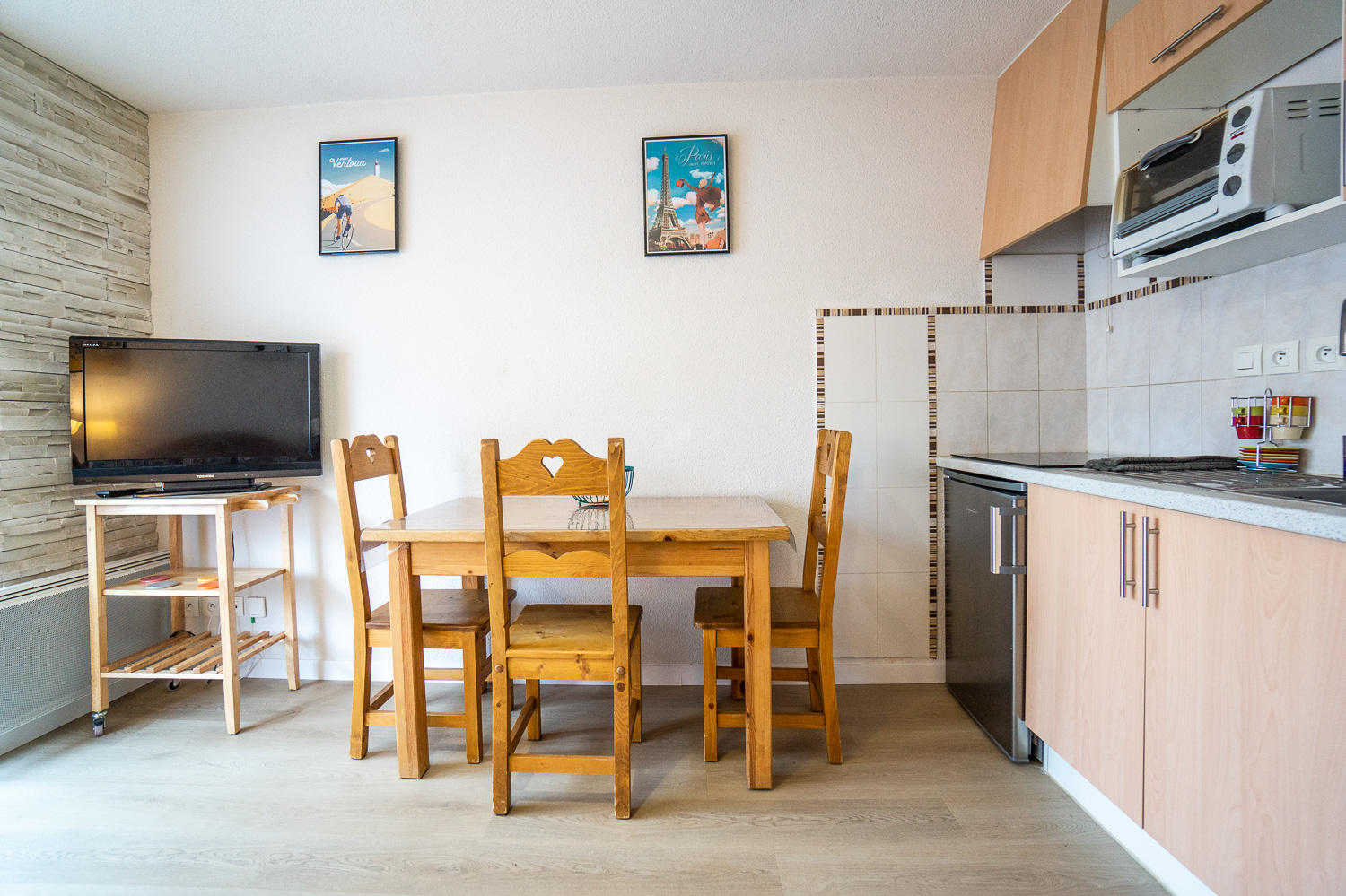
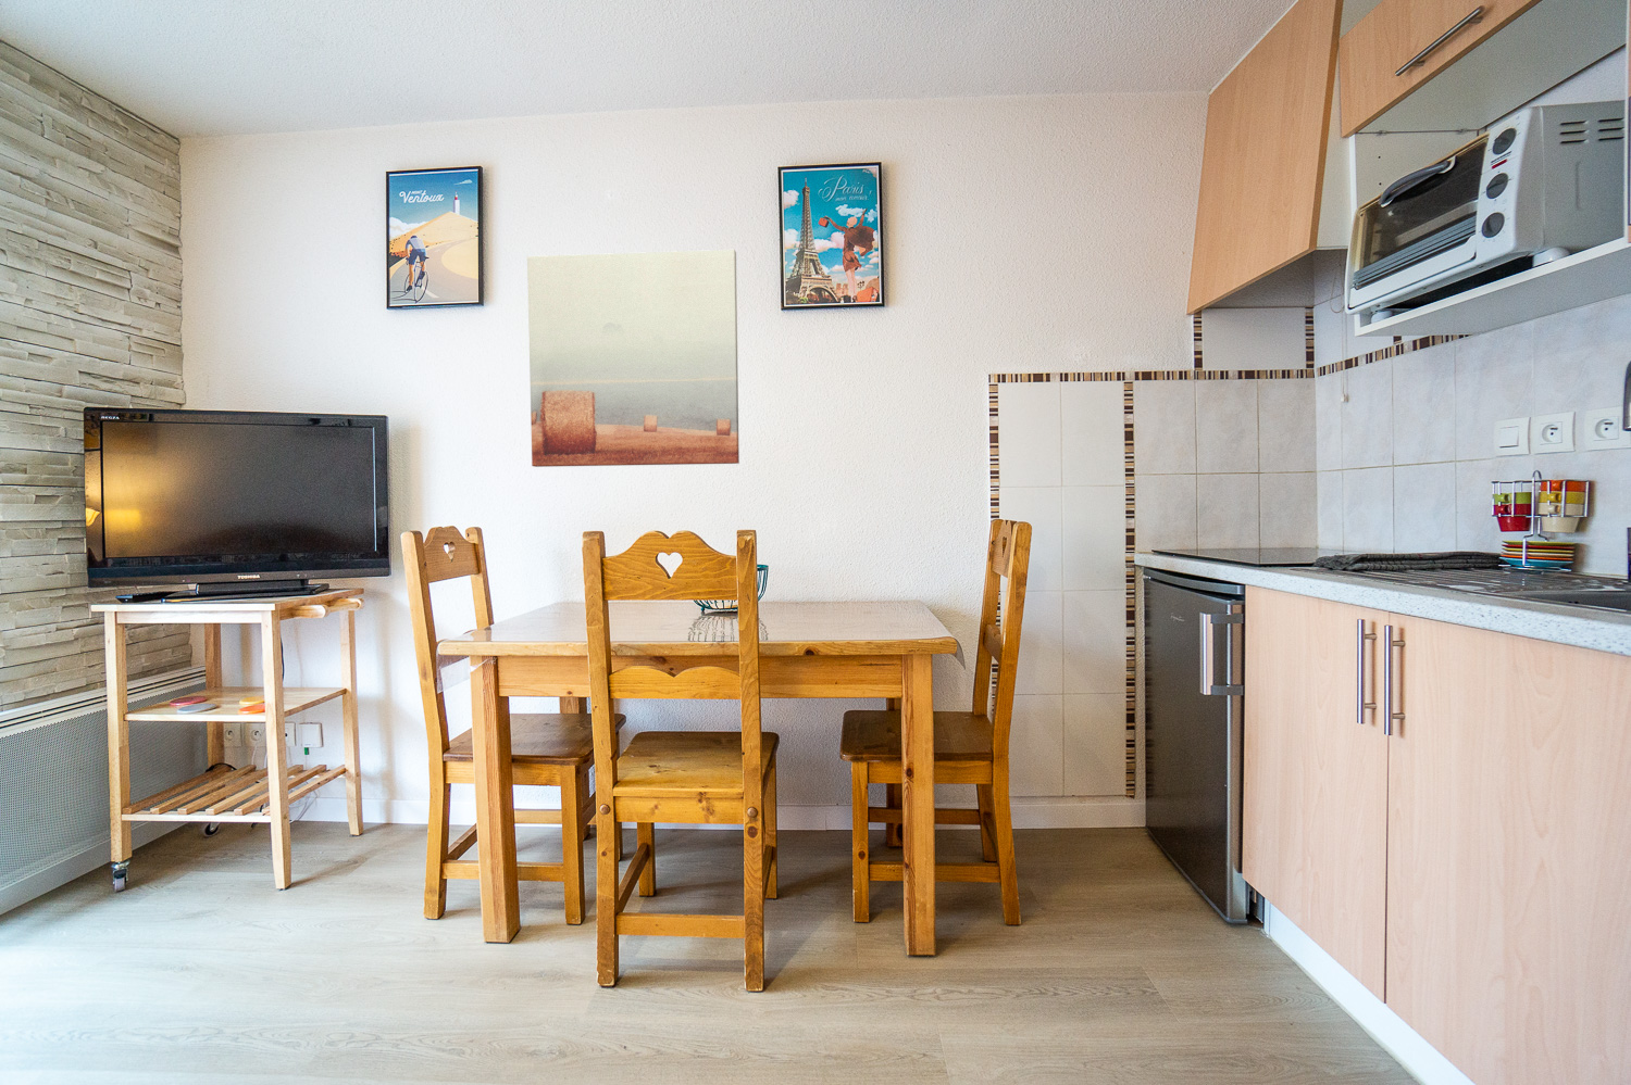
+ wall art (633, 360)
